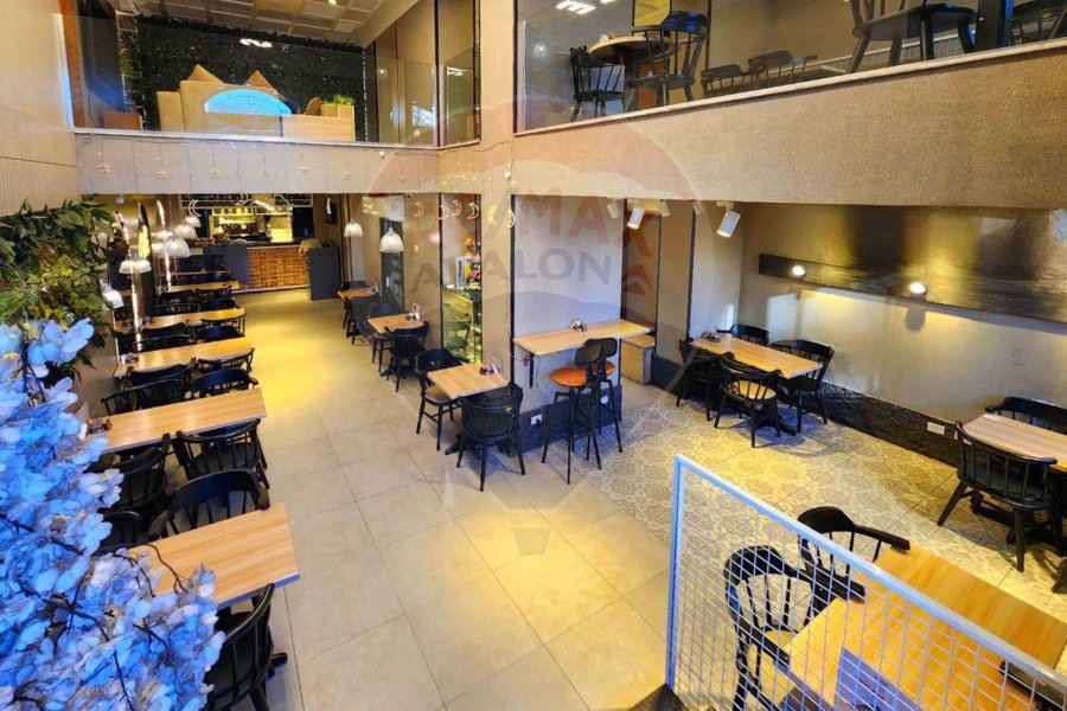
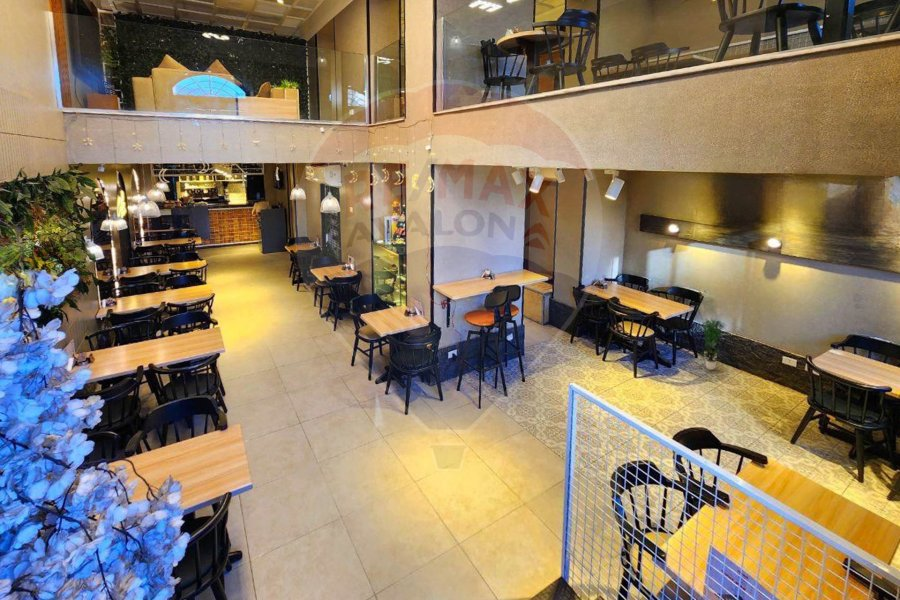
+ potted plant (711, 341)
